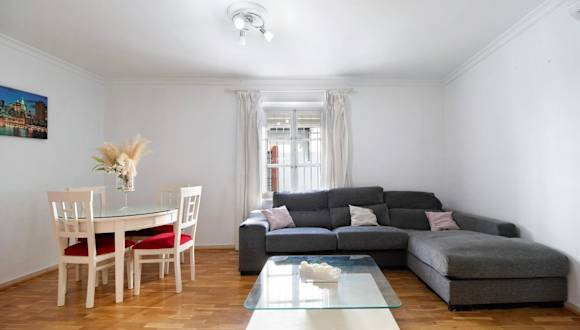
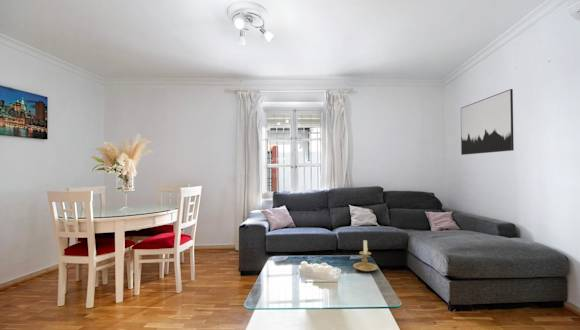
+ candle holder (365, 254)
+ wall art (483, 126)
